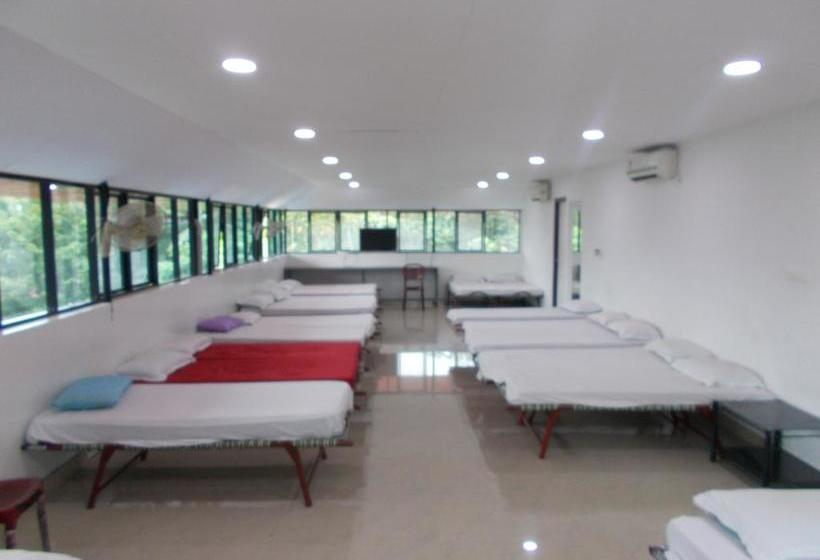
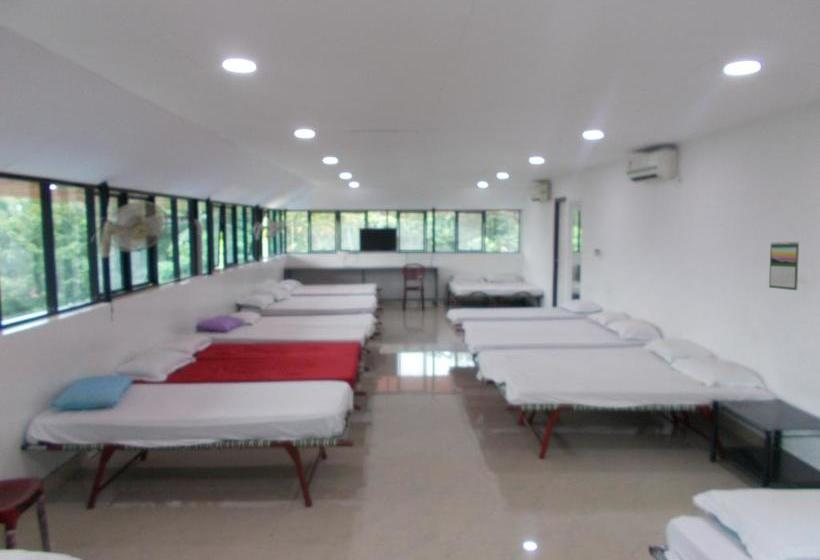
+ calendar (783, 265)
